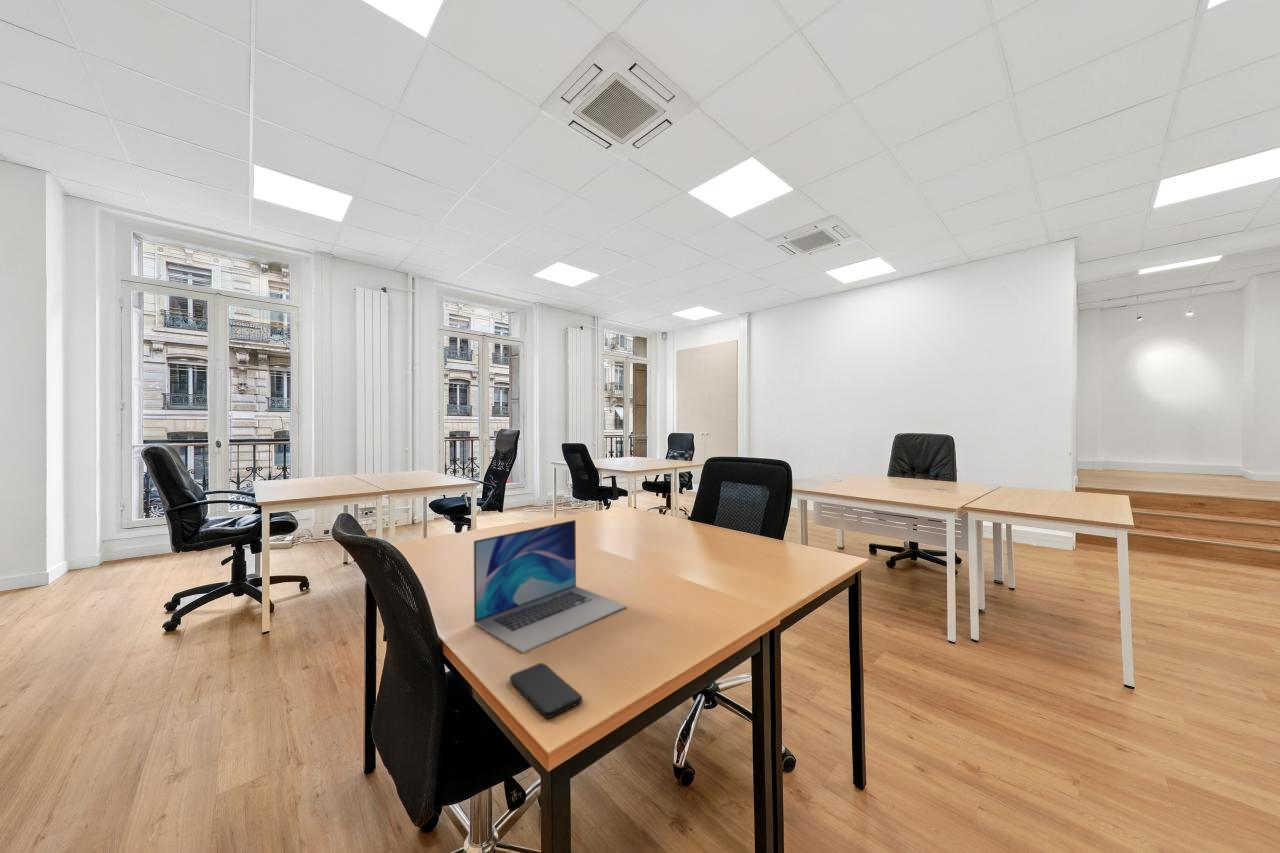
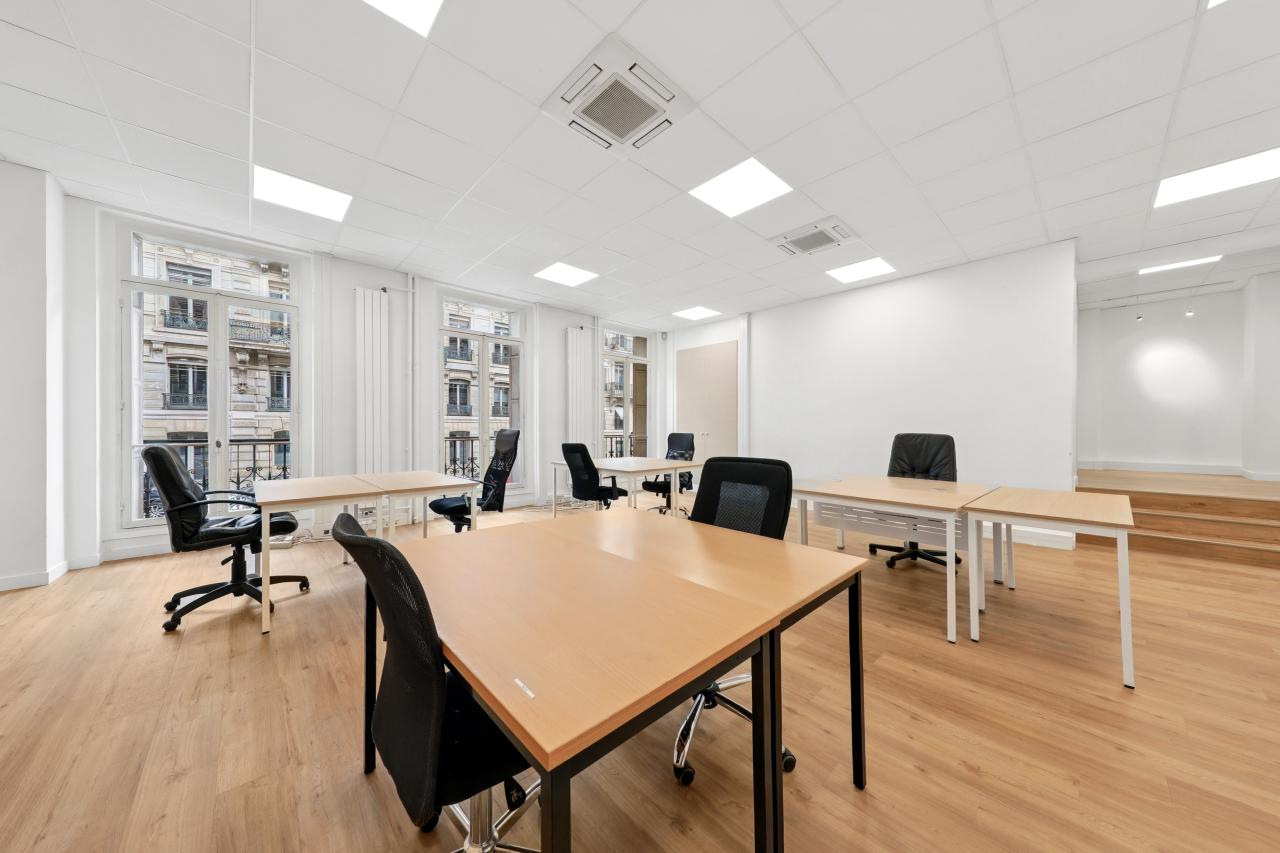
- smartphone (544, 687)
- laptop (553, 575)
